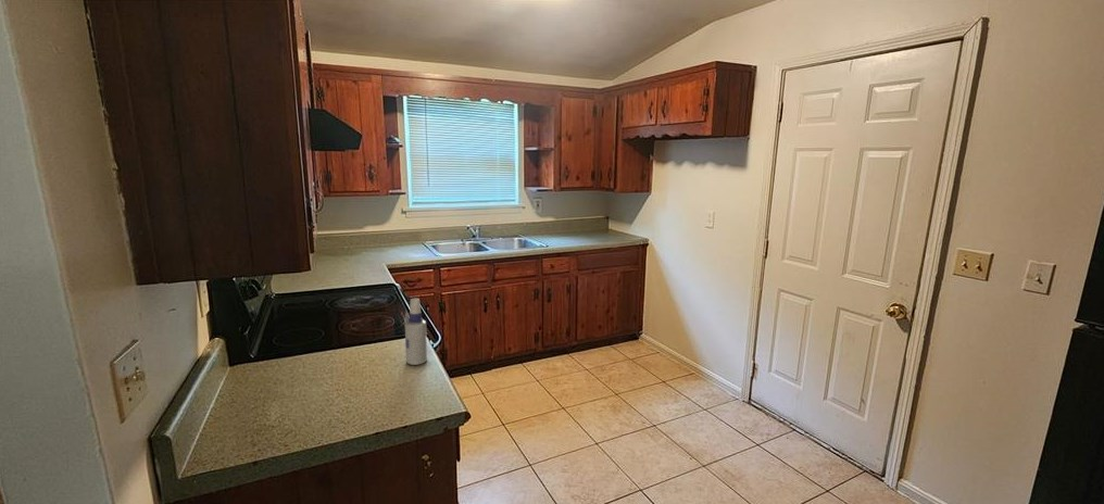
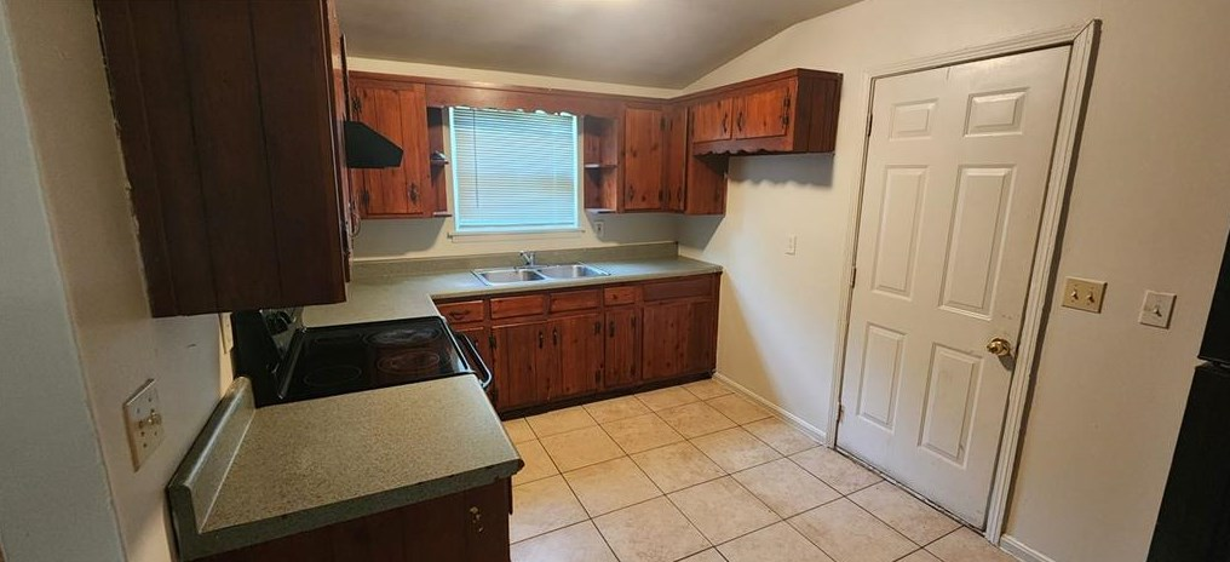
- spray bottle (415, 330)
